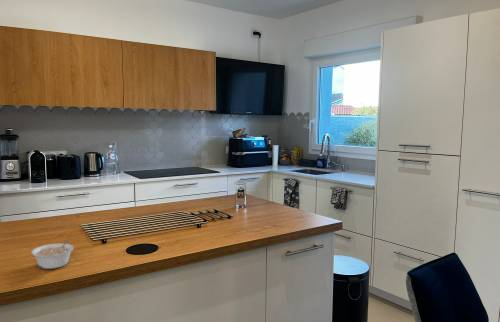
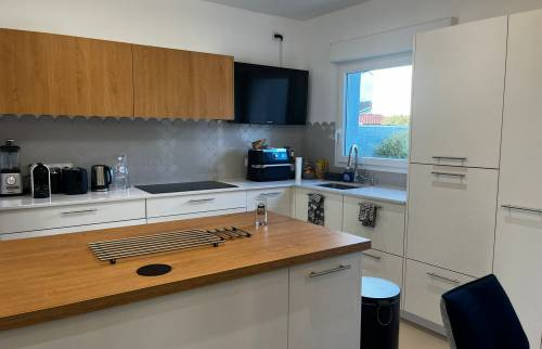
- legume (53, 254)
